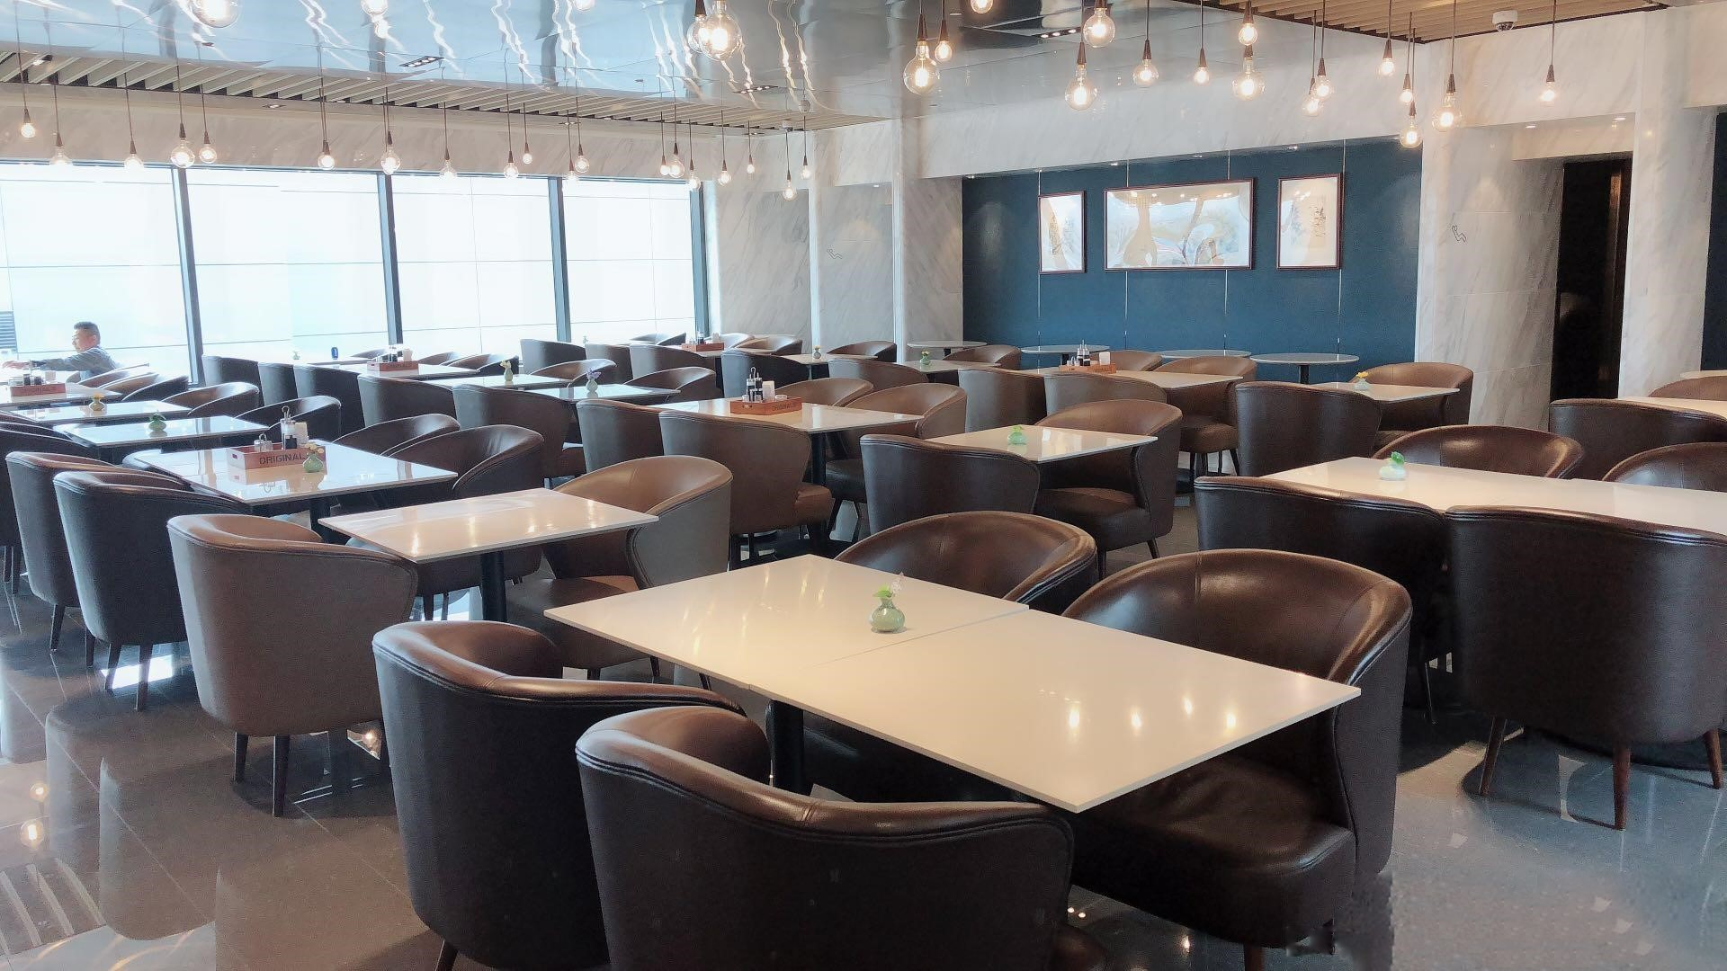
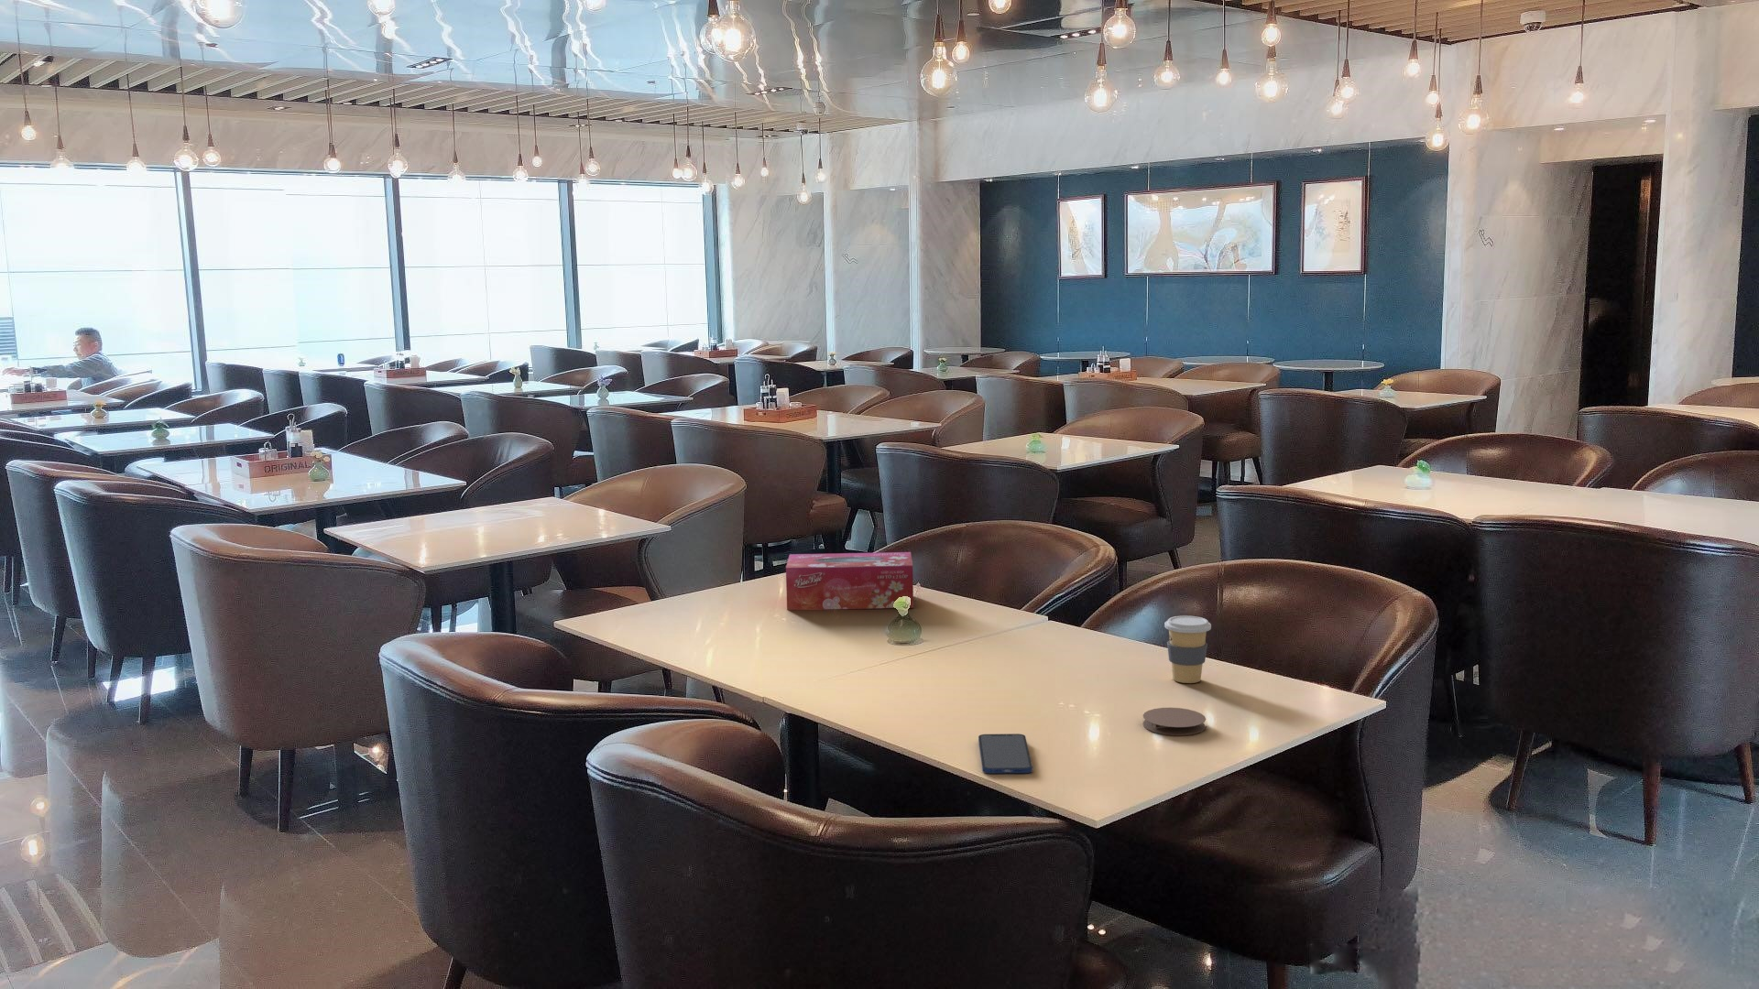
+ tissue box (851, 580)
+ smartphone (1004, 752)
+ coaster (1173, 721)
+ coffee cup (1188, 650)
